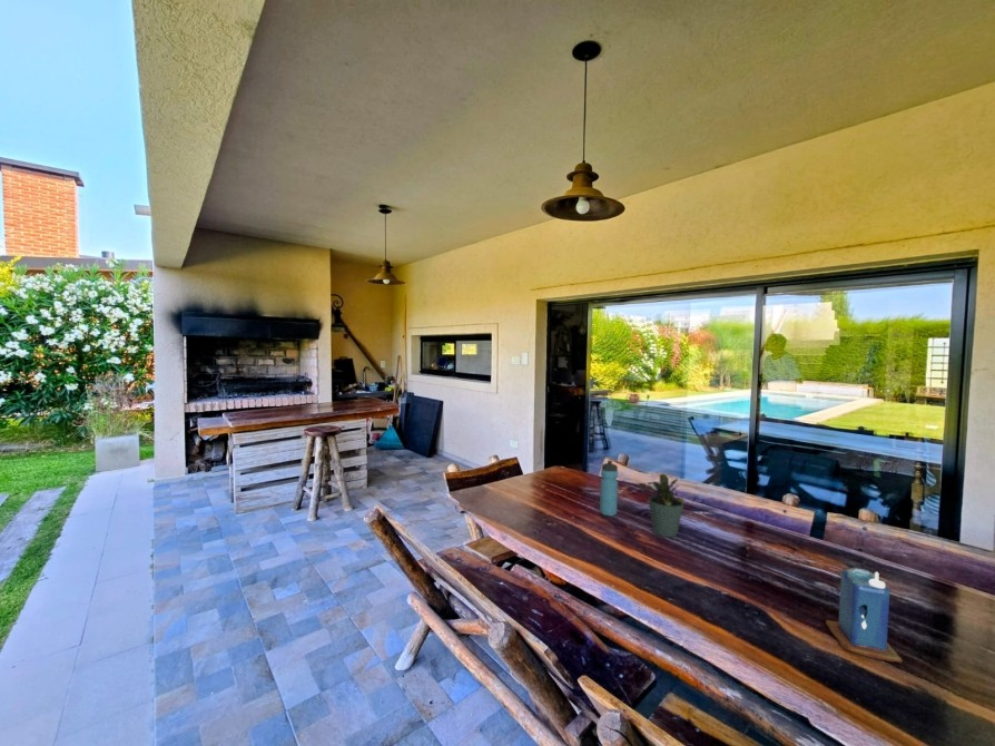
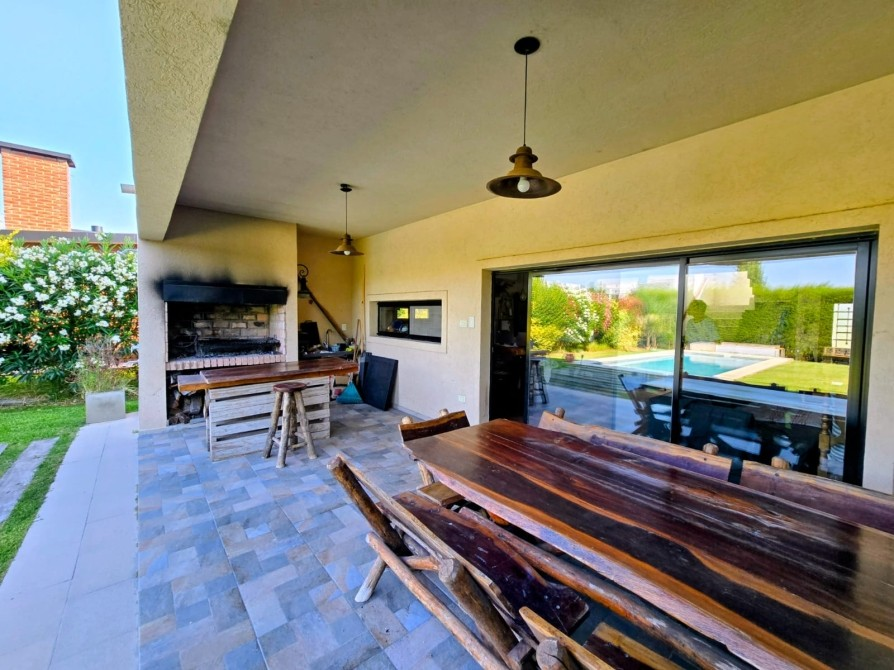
- water bottle (609, 487)
- potted plant (660, 501)
- candle (864, 605)
